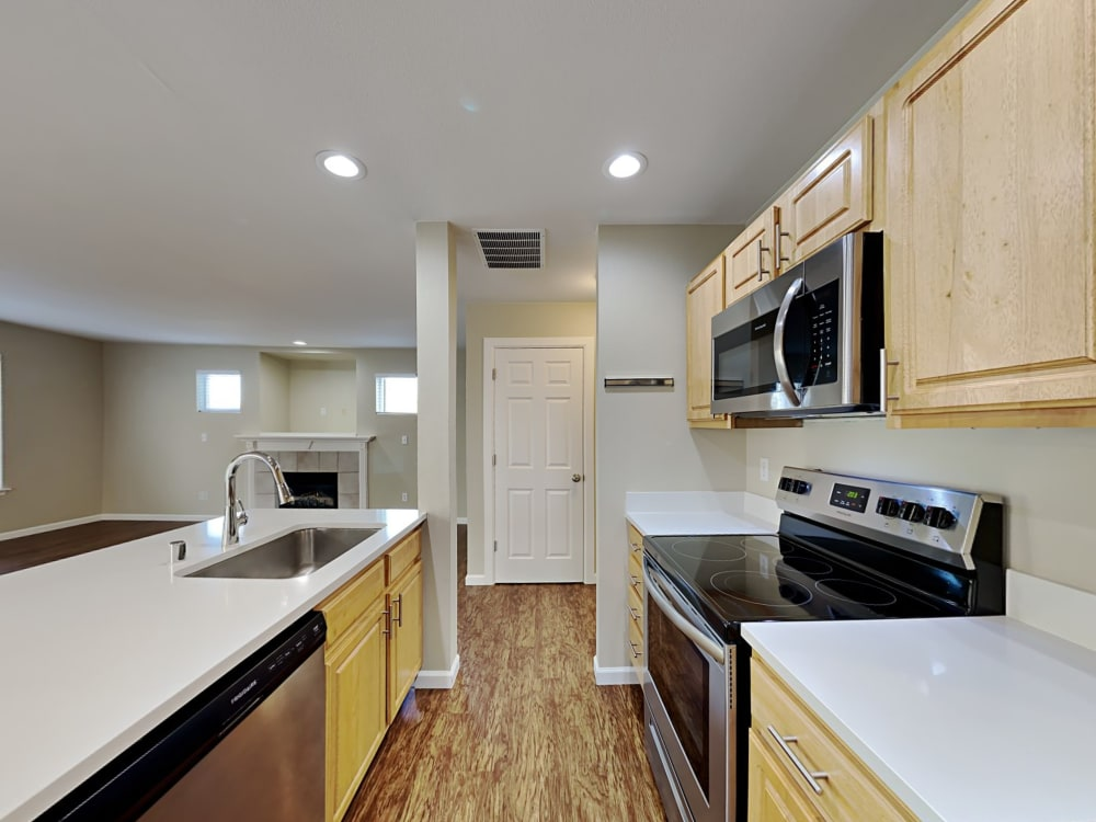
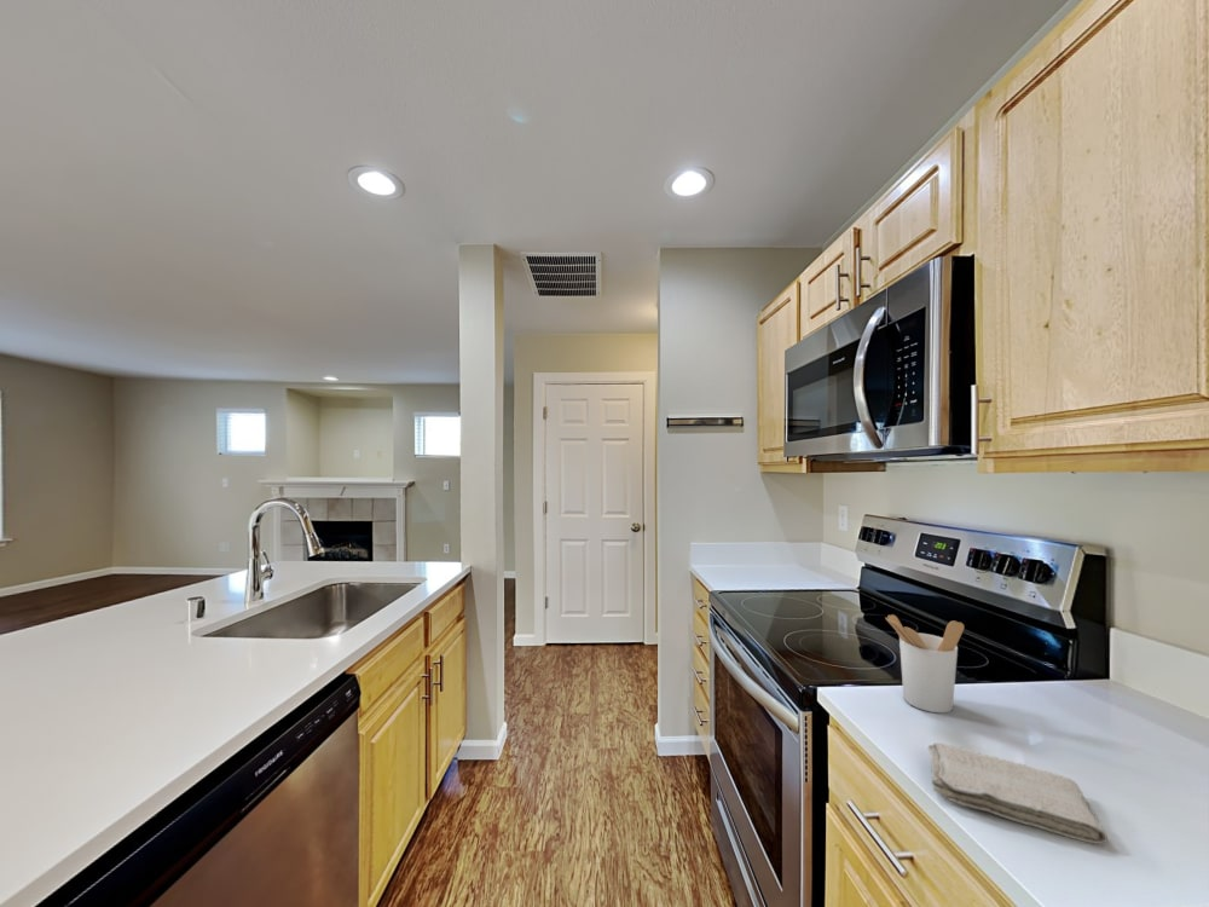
+ utensil holder (919, 659)
+ washcloth (1005, 785)
